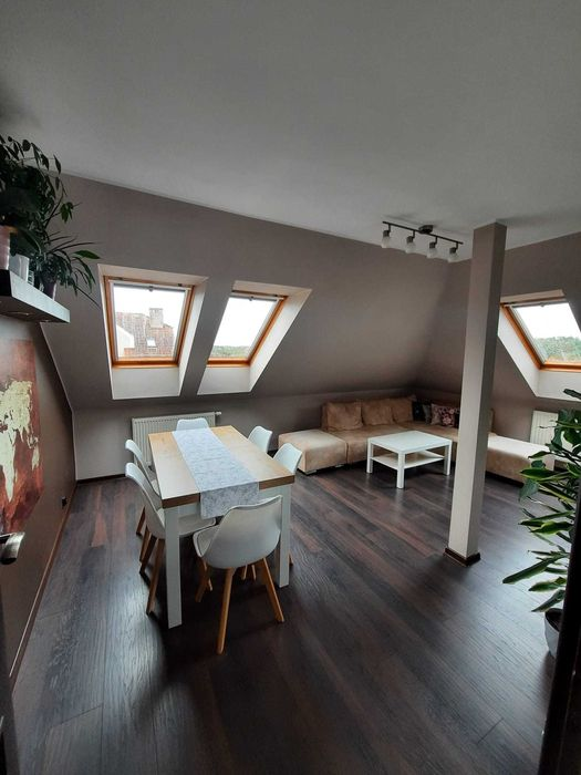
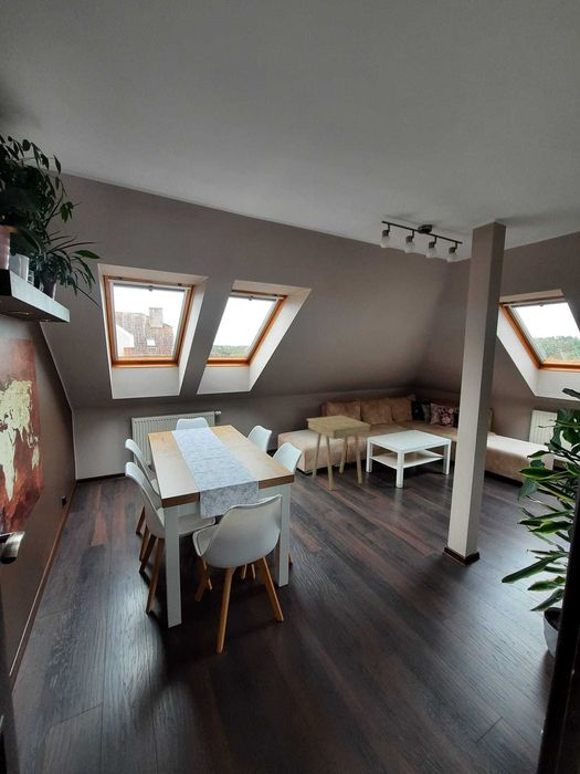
+ side table (342, 451)
